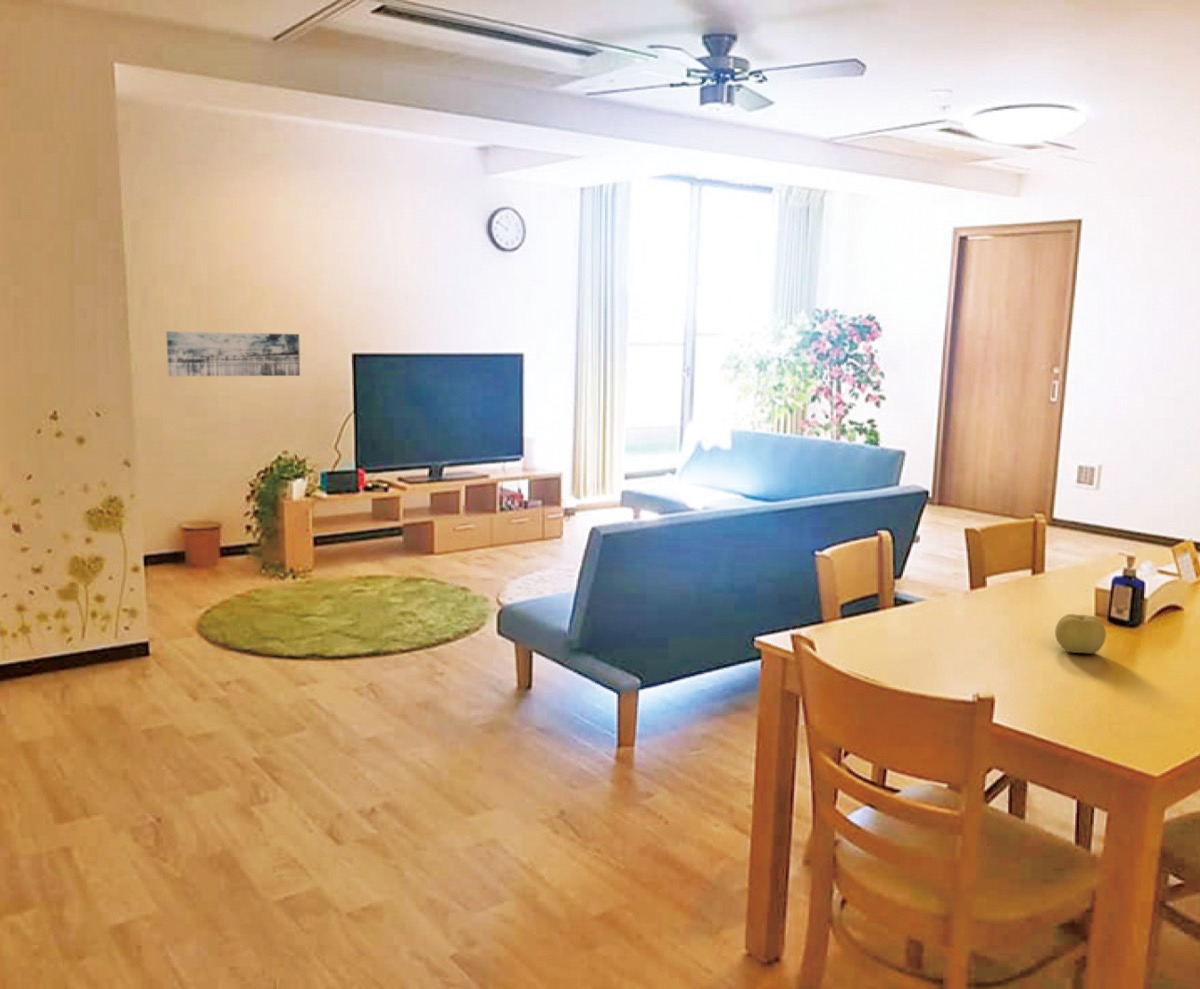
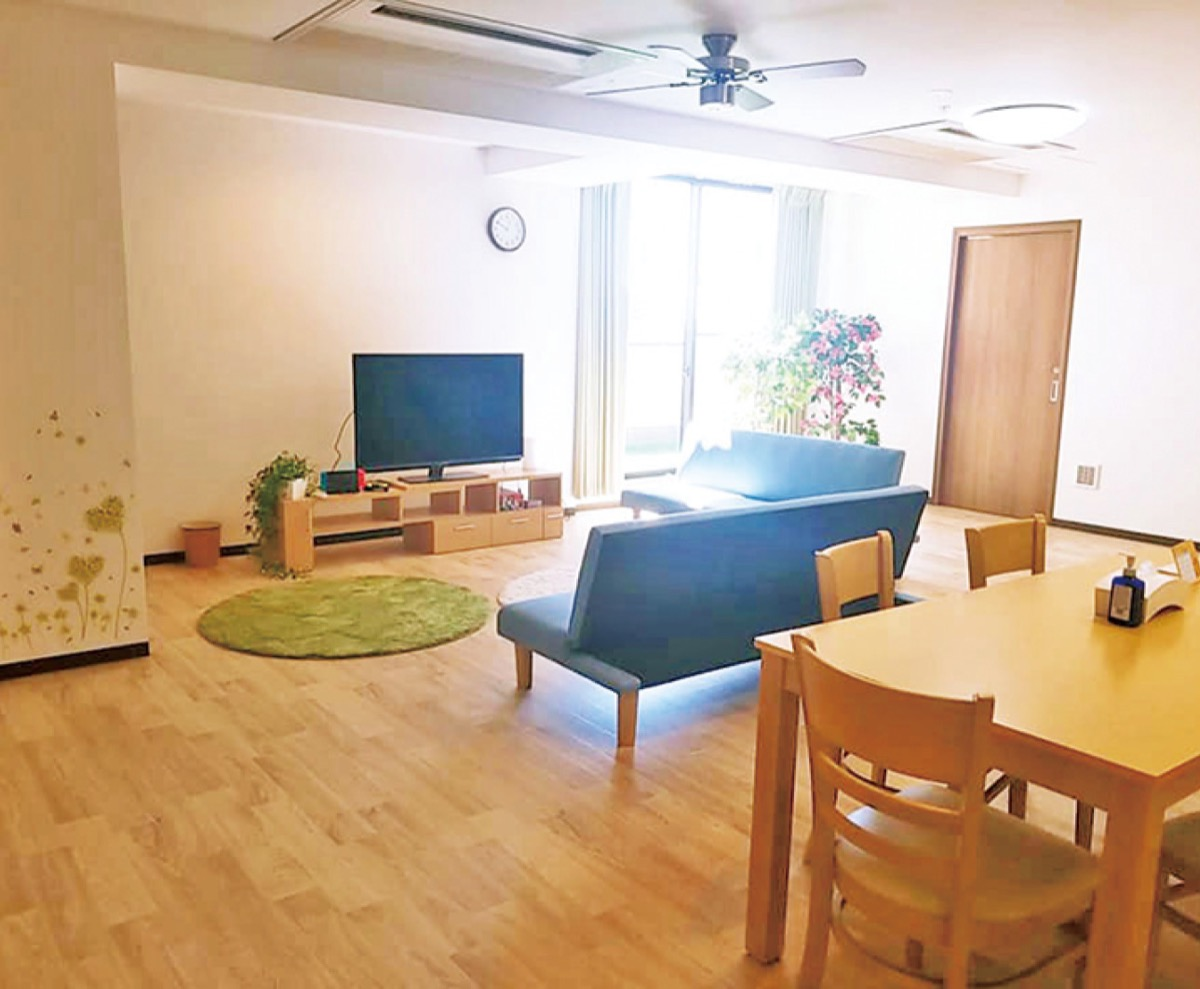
- fruit (1080, 633)
- wall art (235, 354)
